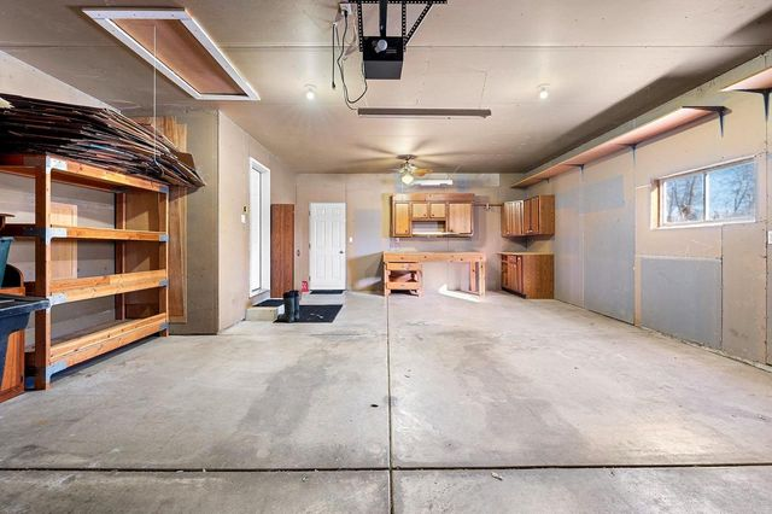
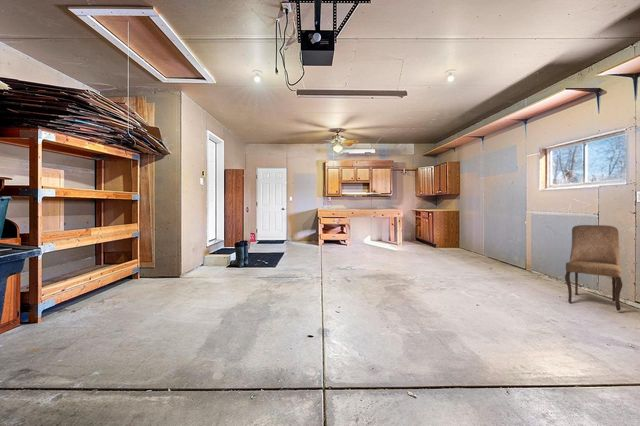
+ dining chair (593, 263)
